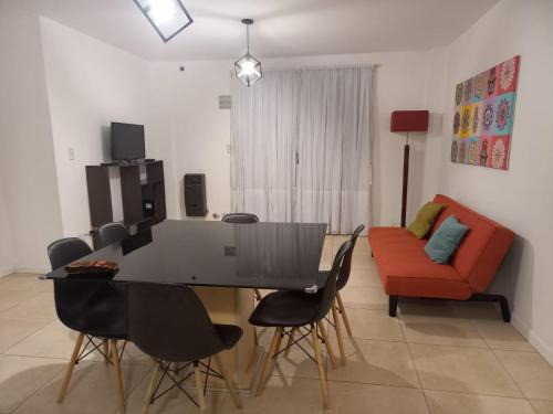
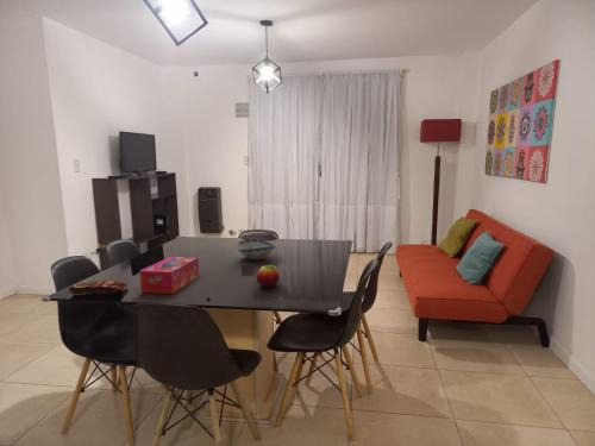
+ tissue box (171, 274)
+ fruit (268, 275)
+ decorative bowl (256, 250)
